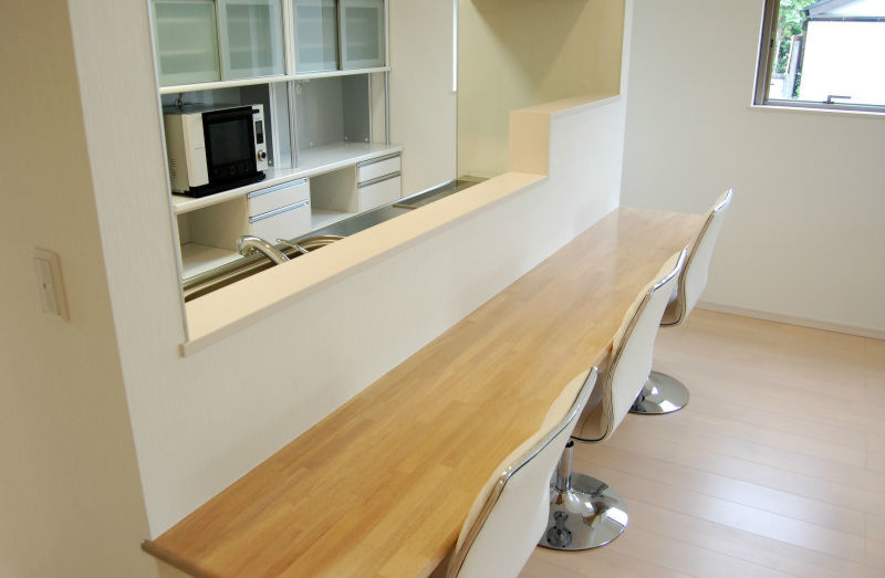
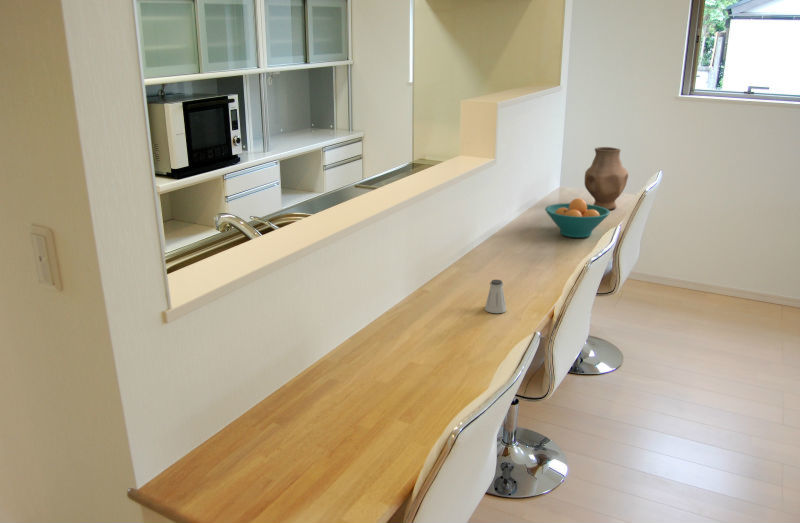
+ saltshaker (496, 295)
+ fruit bowl (576, 216)
+ vase (606, 178)
